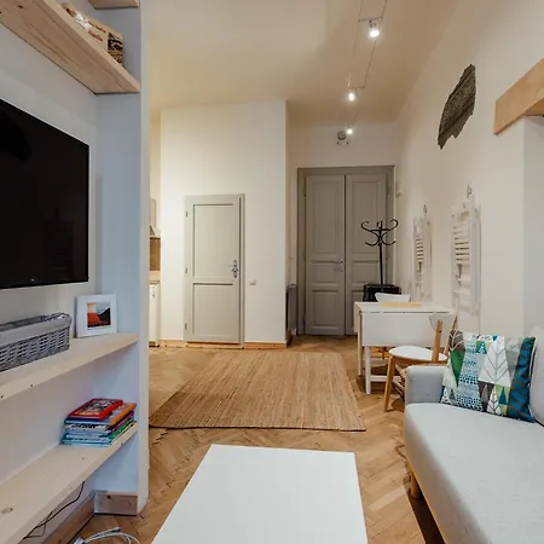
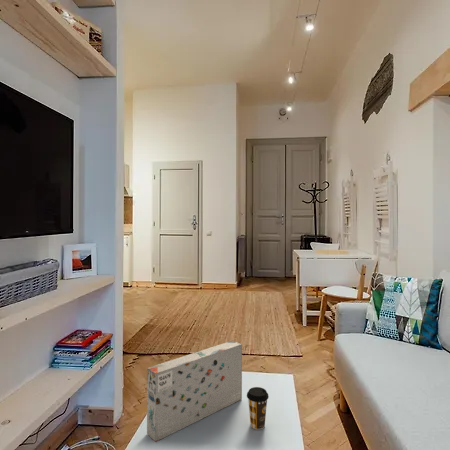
+ toy set box (198, 384)
+ coffee cup (257, 408)
